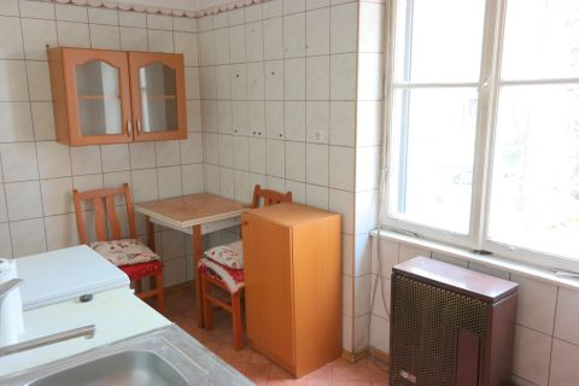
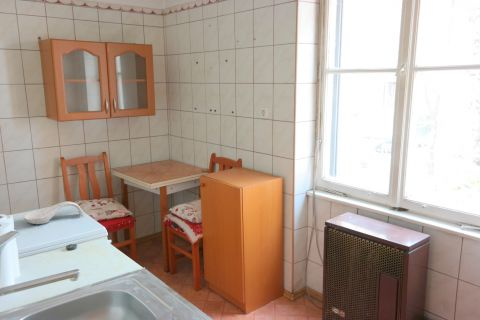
+ spoon rest (53, 212)
